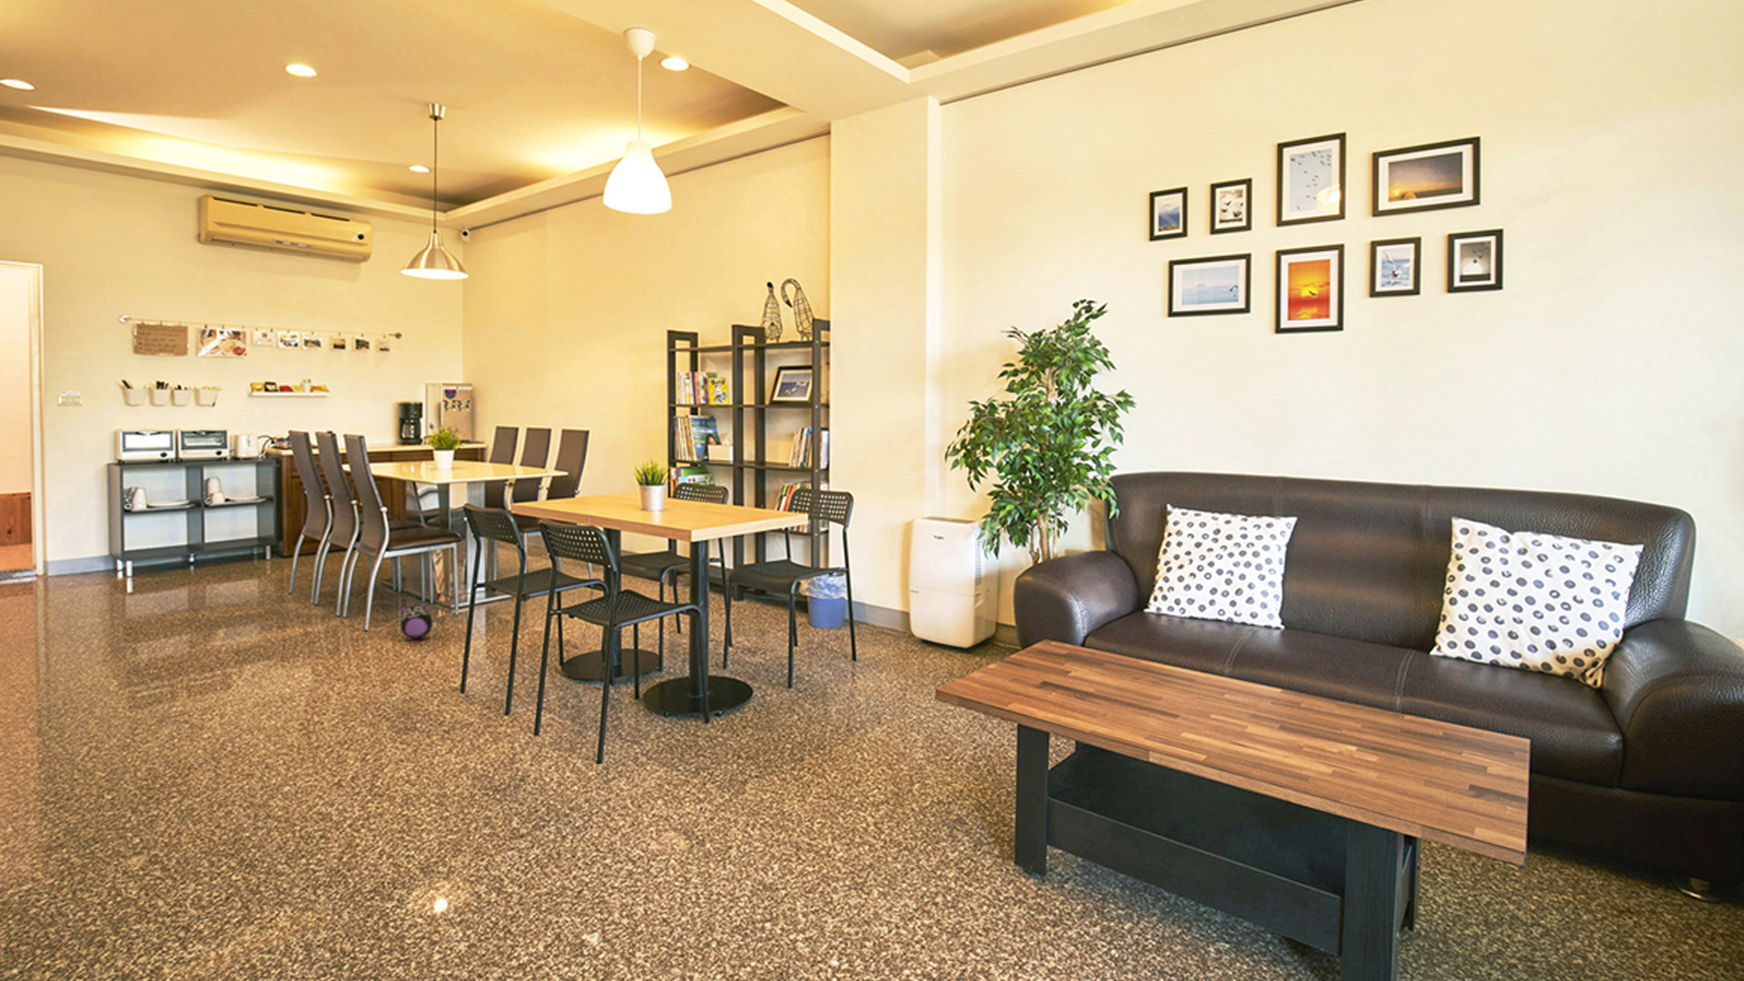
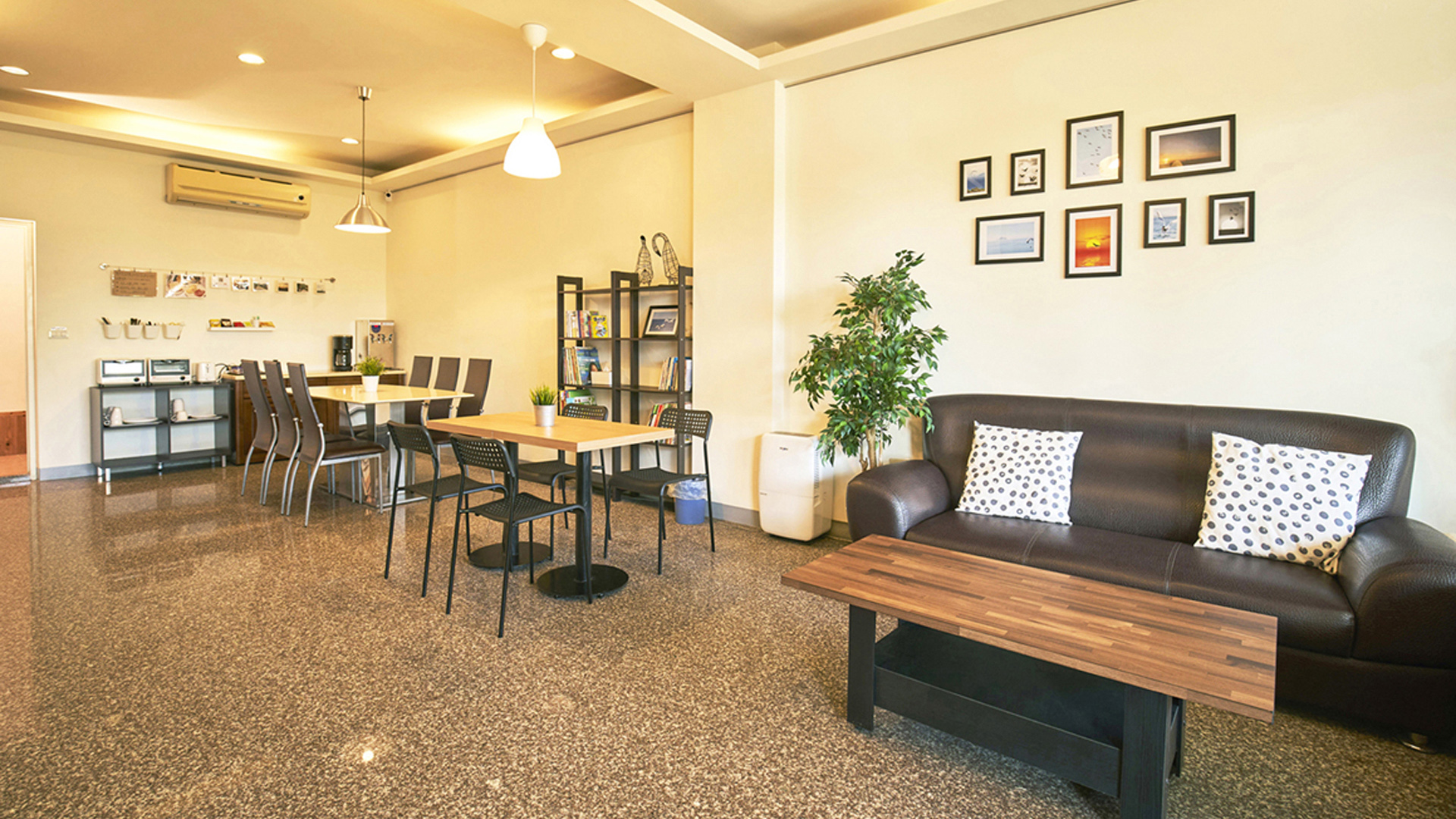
- plush toy (418, 619)
